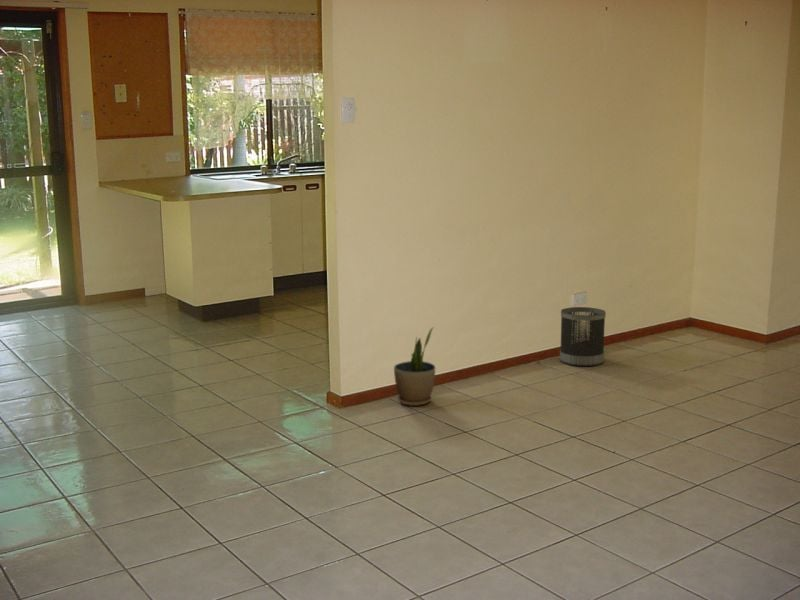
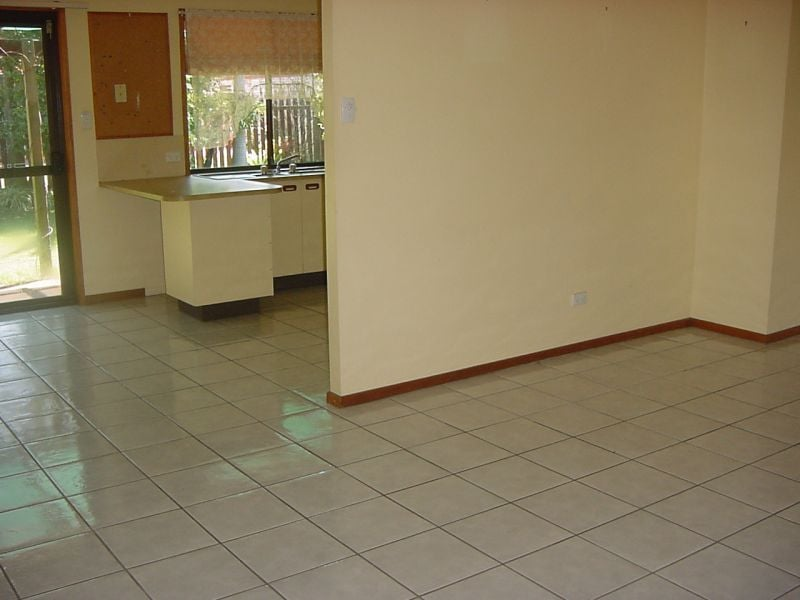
- potted plant (414, 364)
- wastebasket (582, 336)
